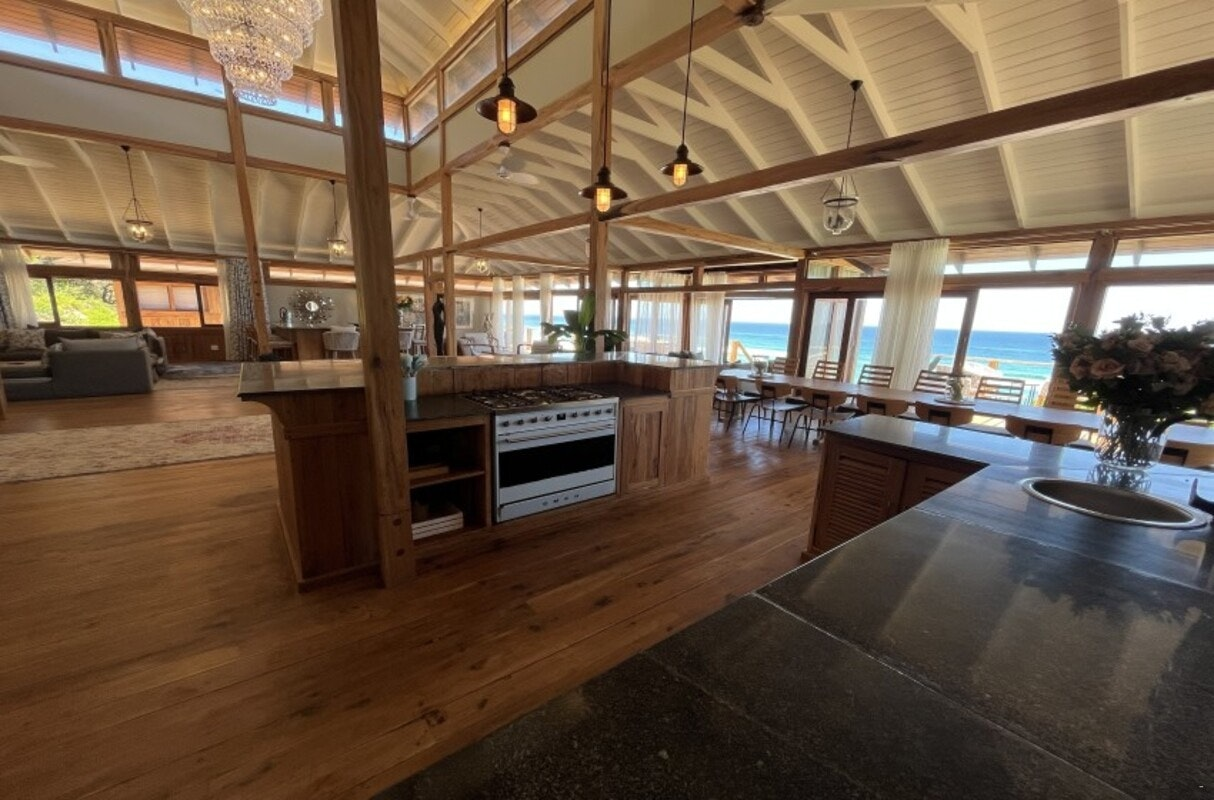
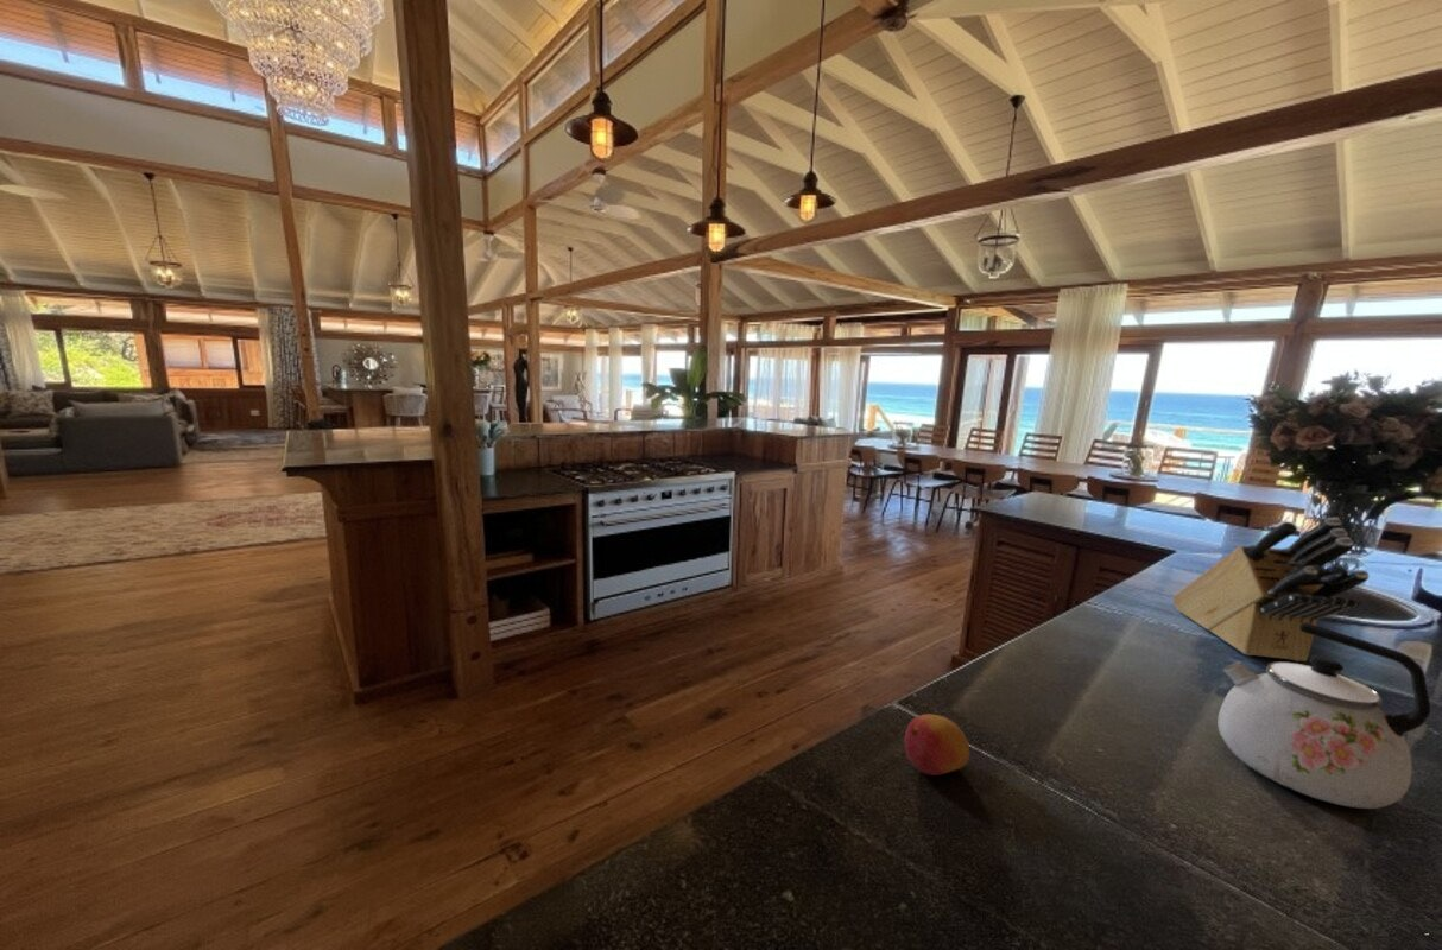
+ kettle (1314, 703)
+ fruit (937, 743)
+ knife block (1260, 575)
